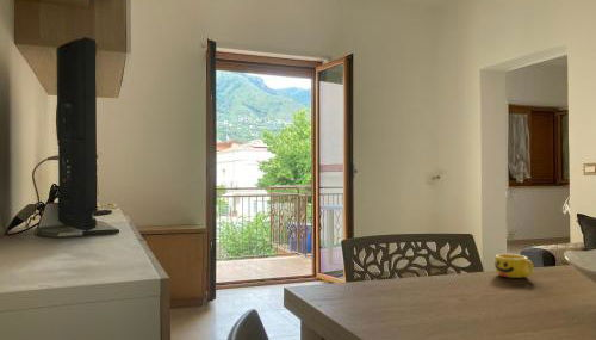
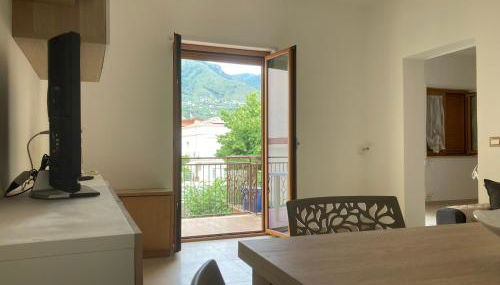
- cup (515, 266)
